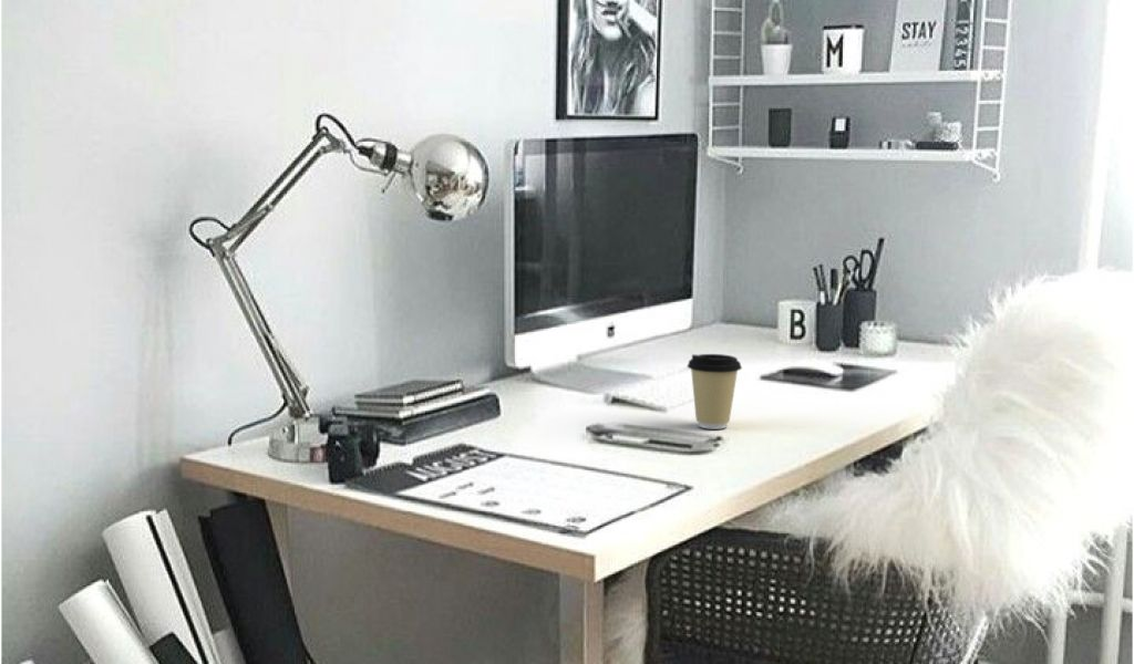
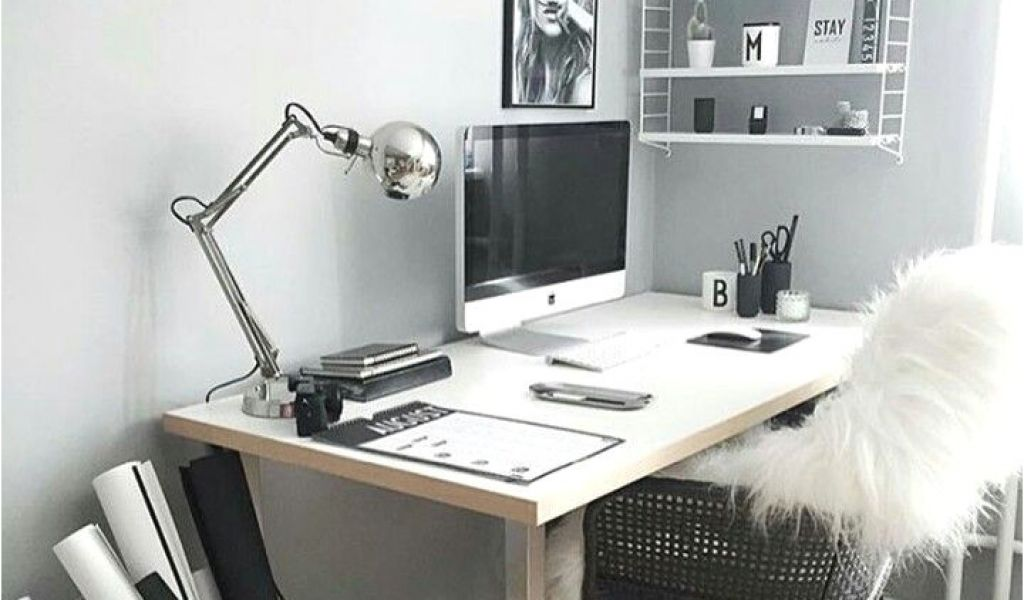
- coffee cup (713, 390)
